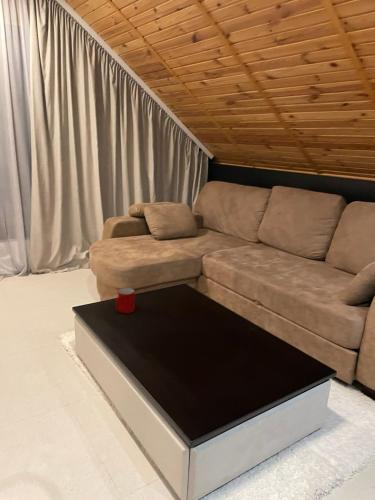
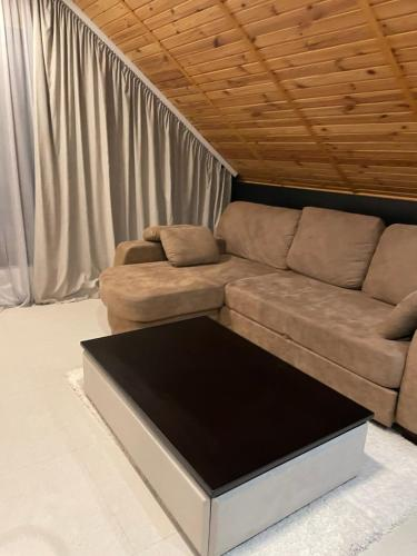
- cup (124, 301)
